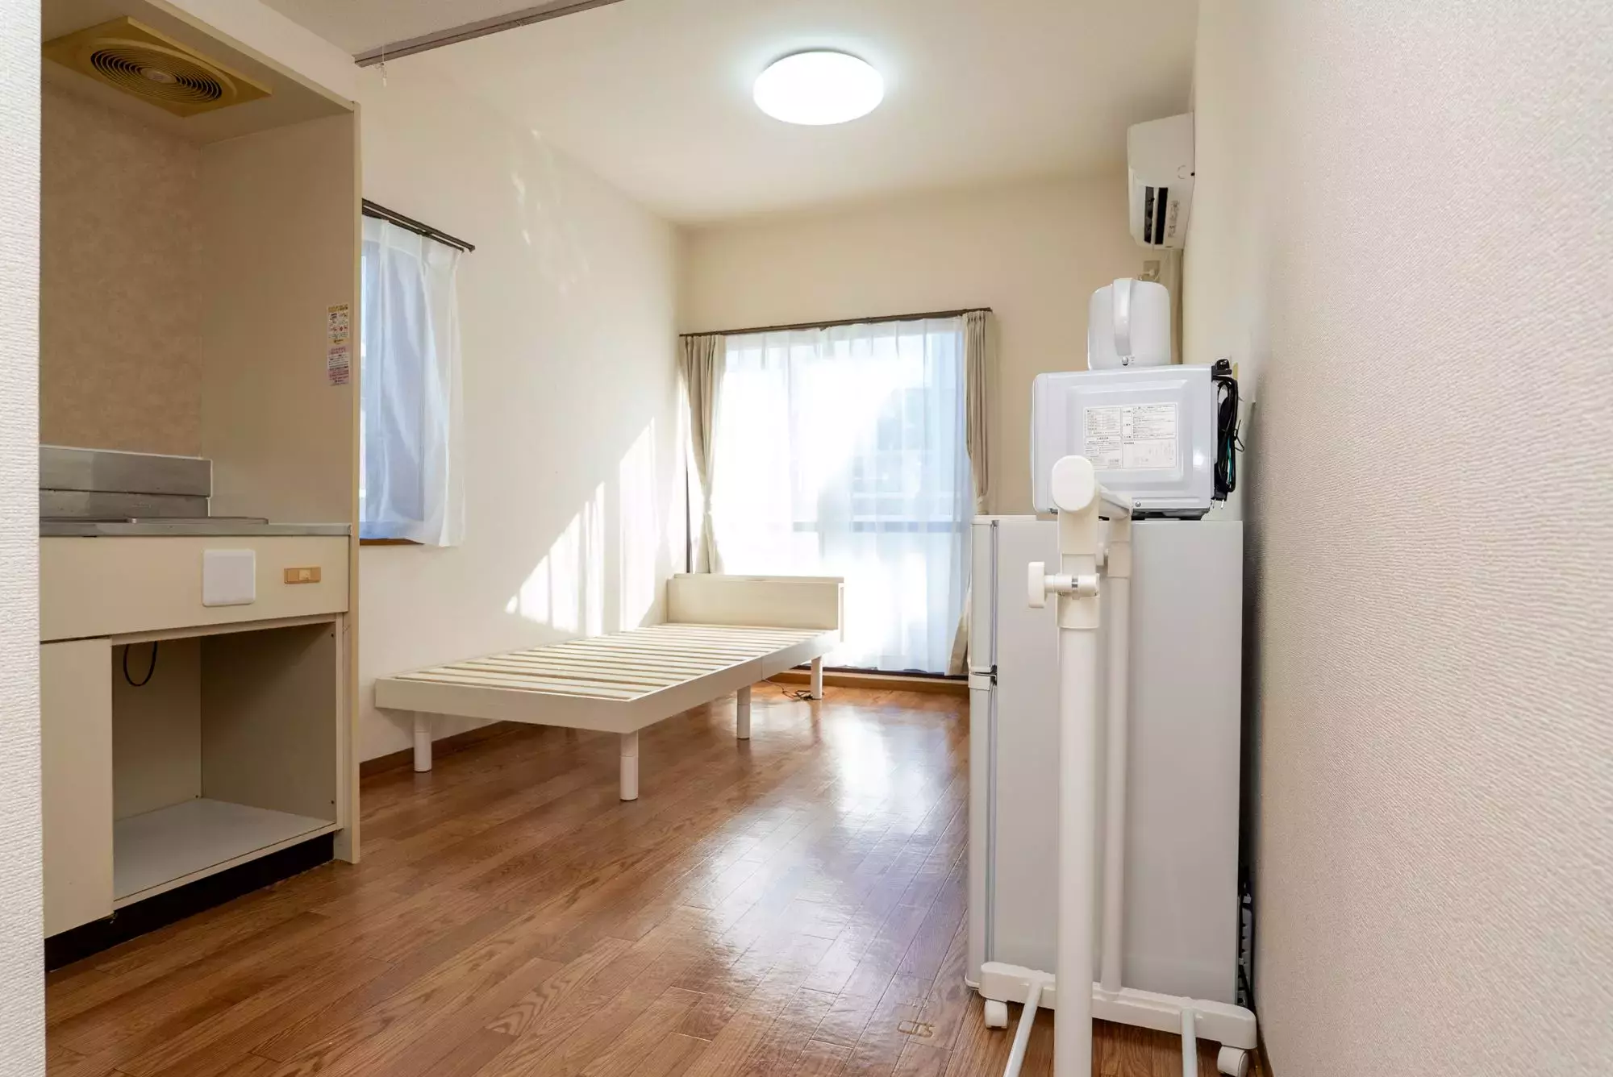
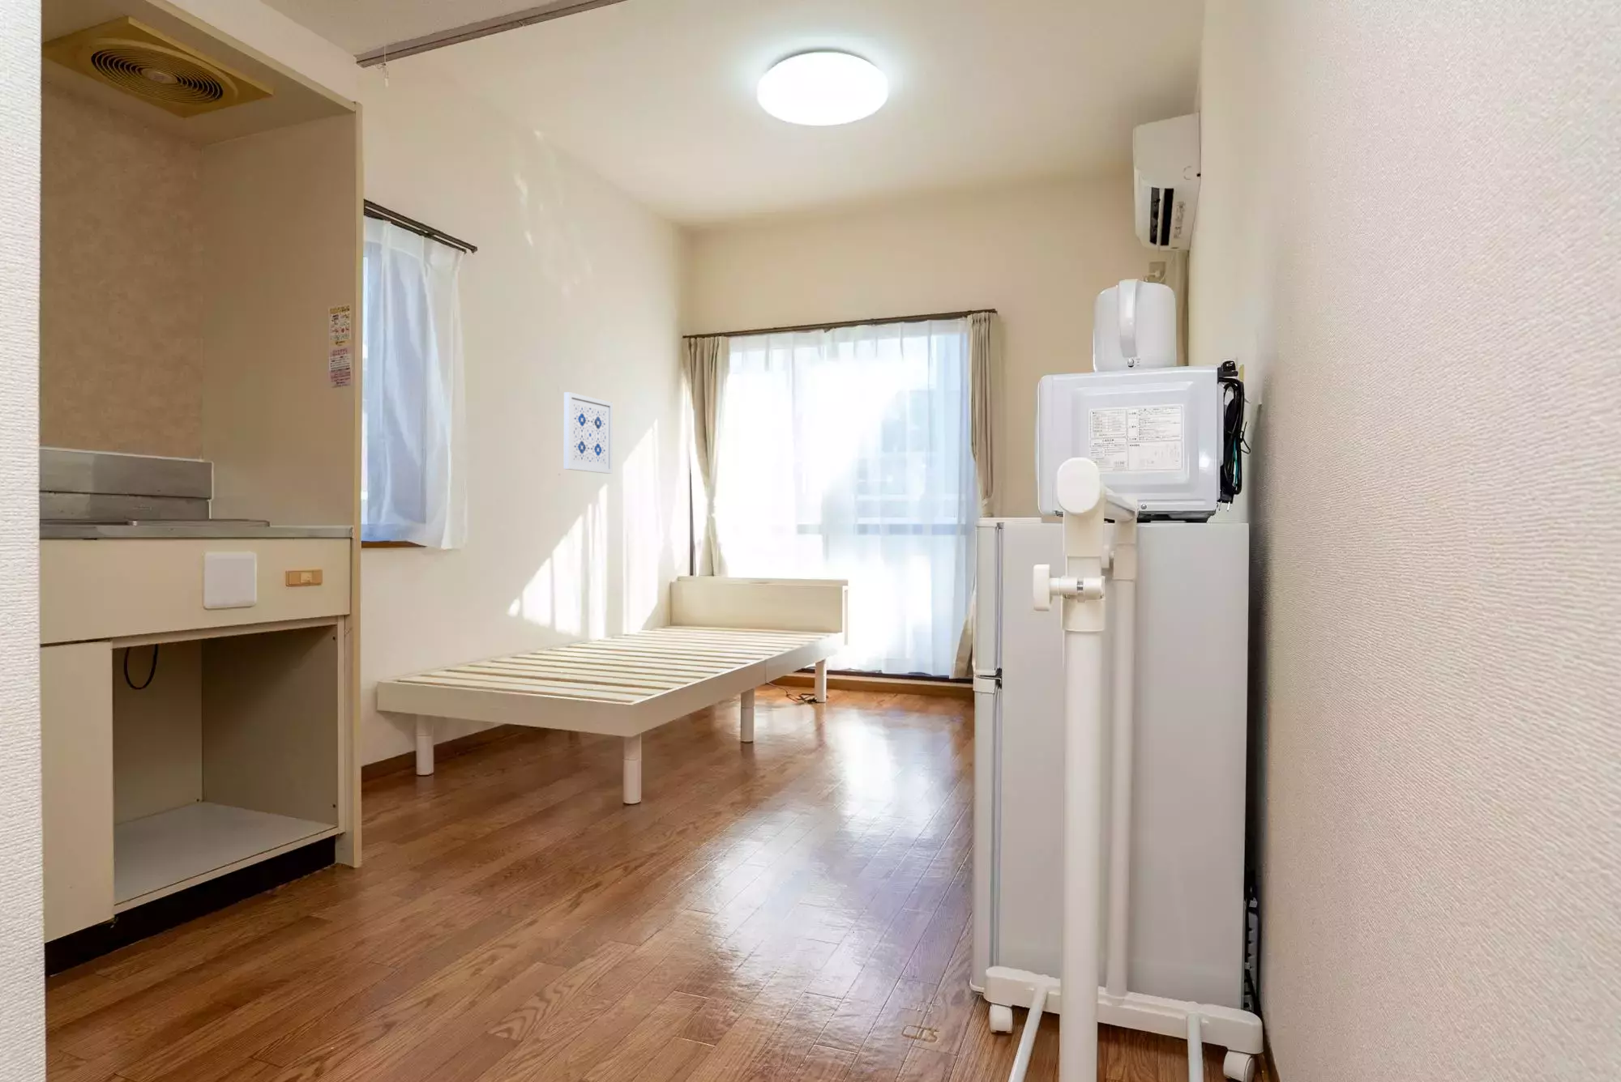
+ wall art (588, 434)
